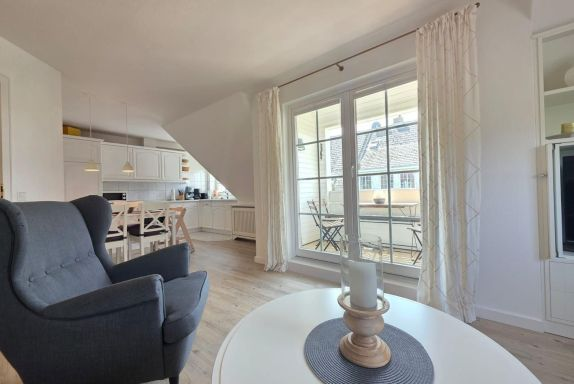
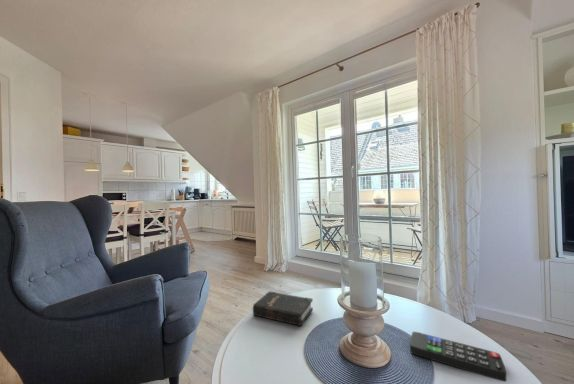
+ hardback book (283, 307)
+ remote control (453, 352)
